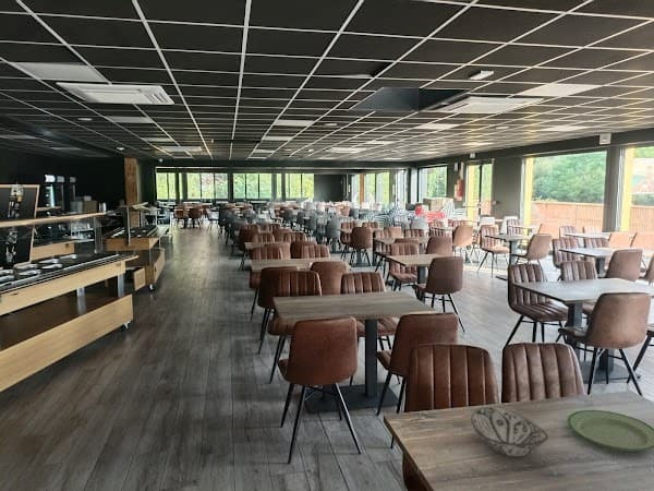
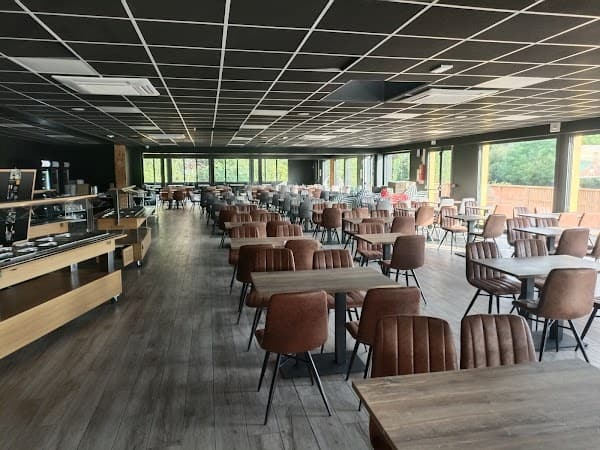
- decorative bowl (507, 435)
- plate (611, 432)
